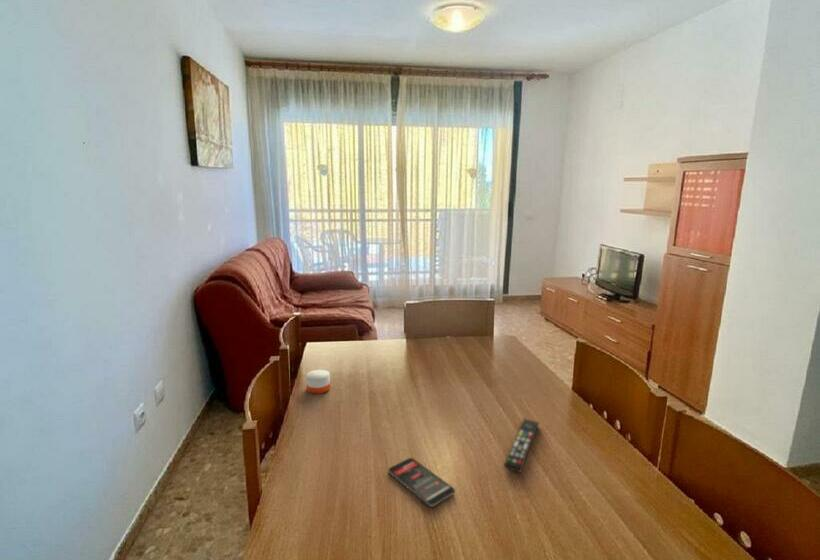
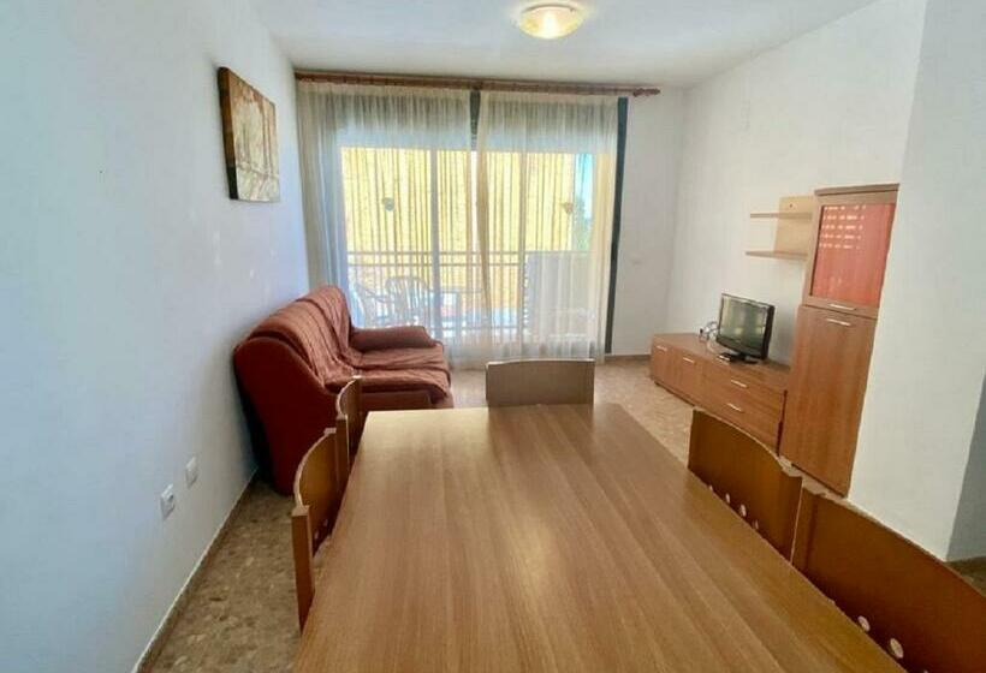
- smartphone (420, 480)
- candle (317, 373)
- remote control (522, 442)
